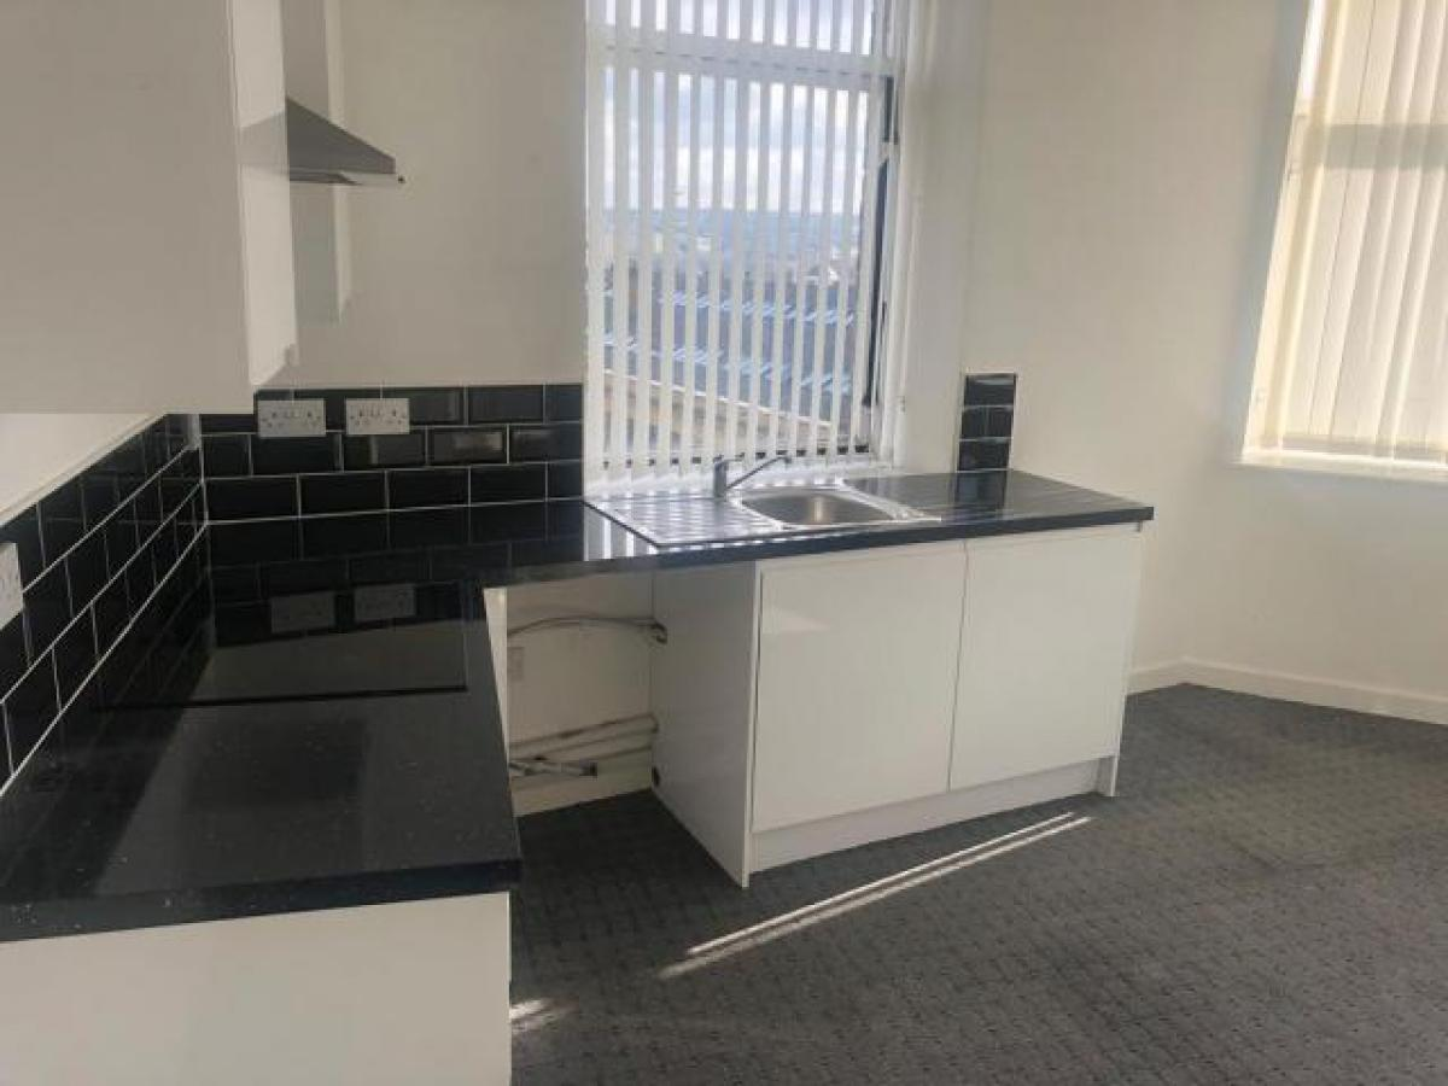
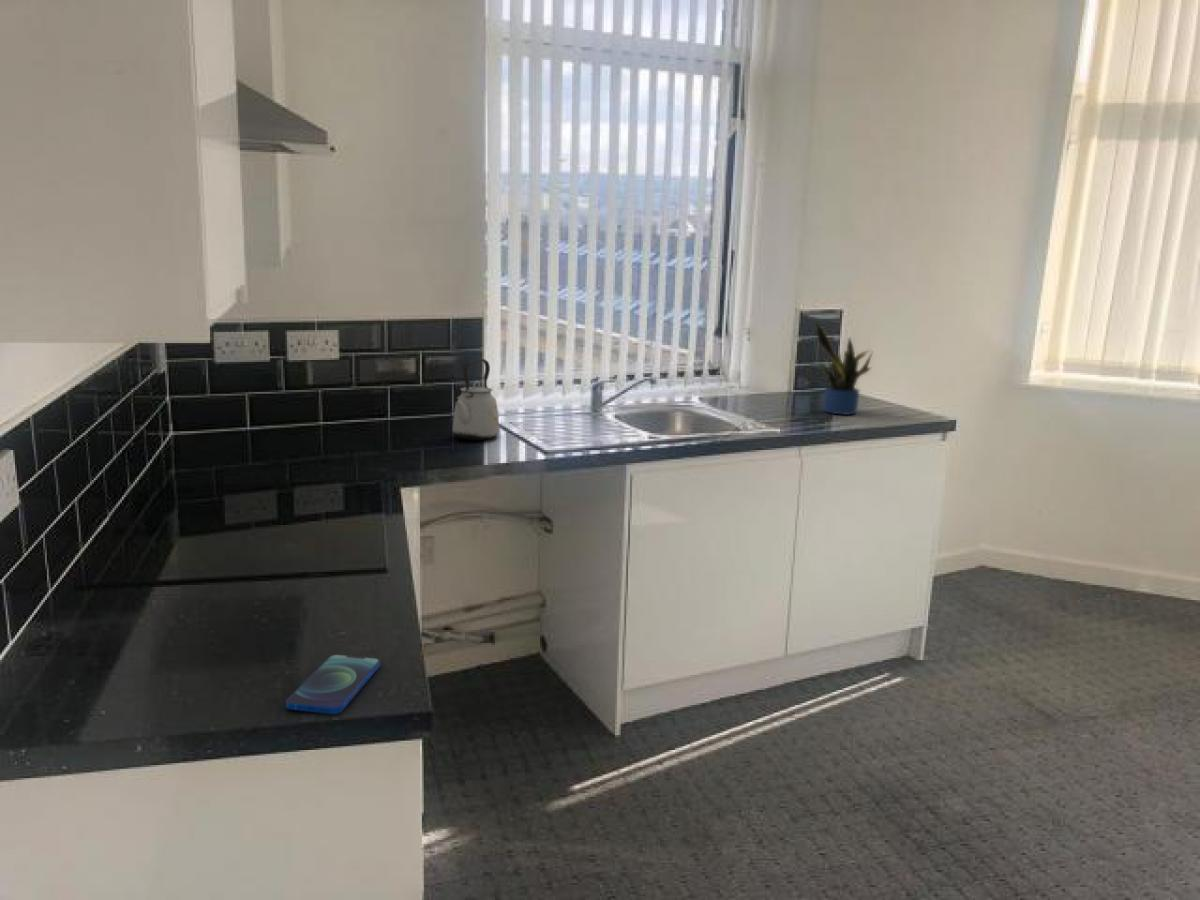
+ potted plant (840, 368)
+ kettle (471, 400)
+ smartphone (335, 682)
